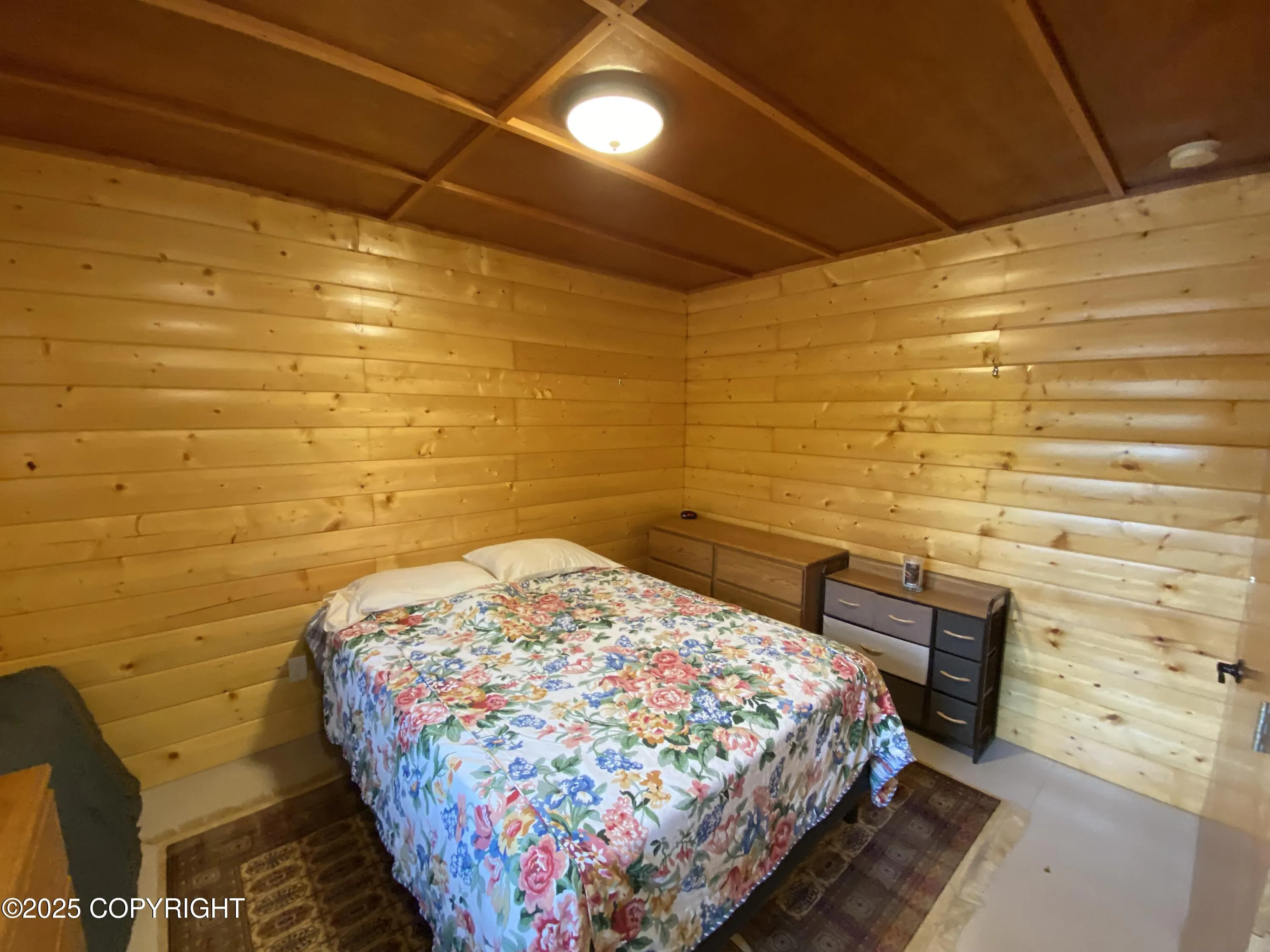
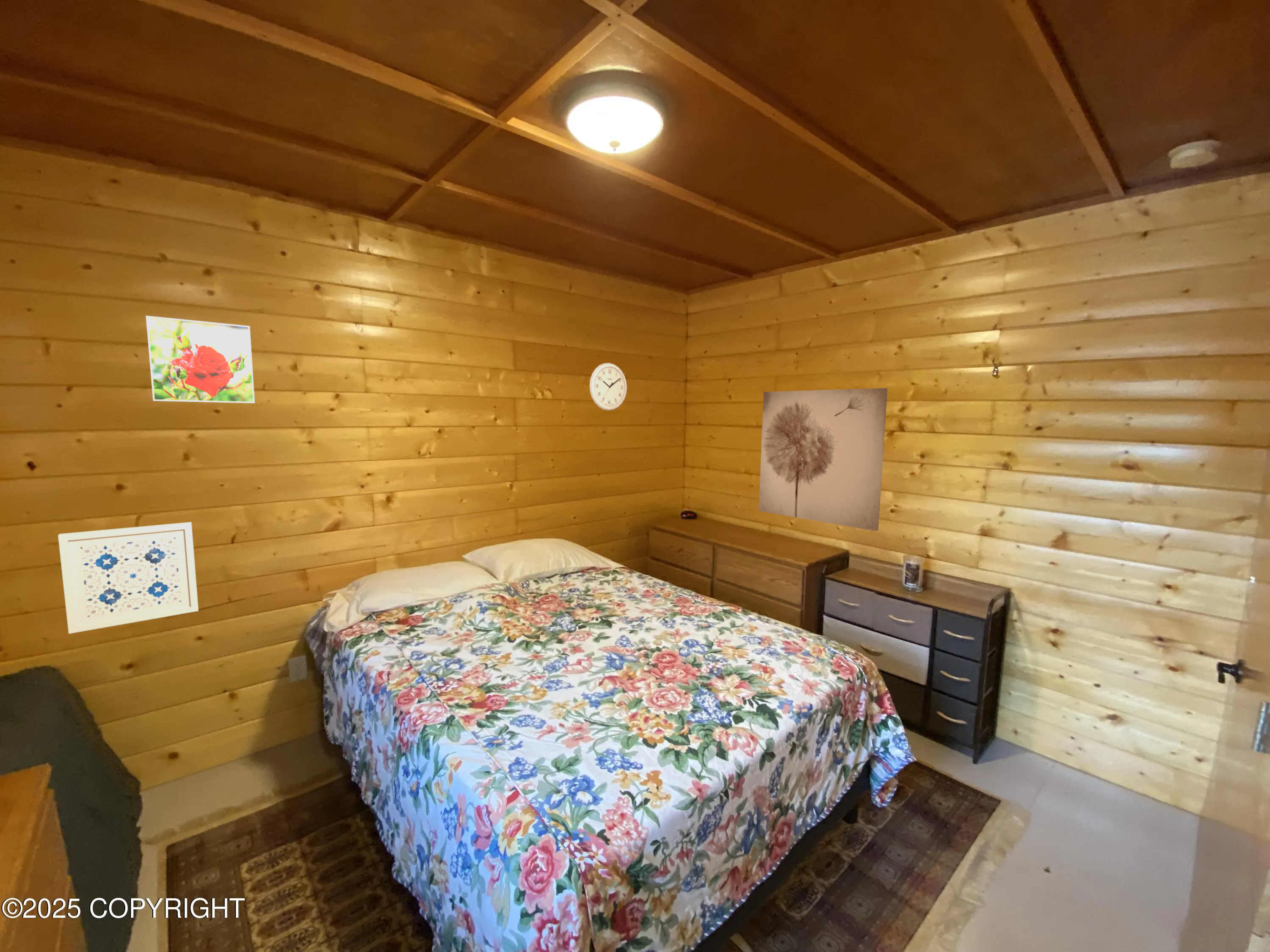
+ wall art (816, 456)
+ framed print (203, 362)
+ wall clock (609, 387)
+ wall art (133, 575)
